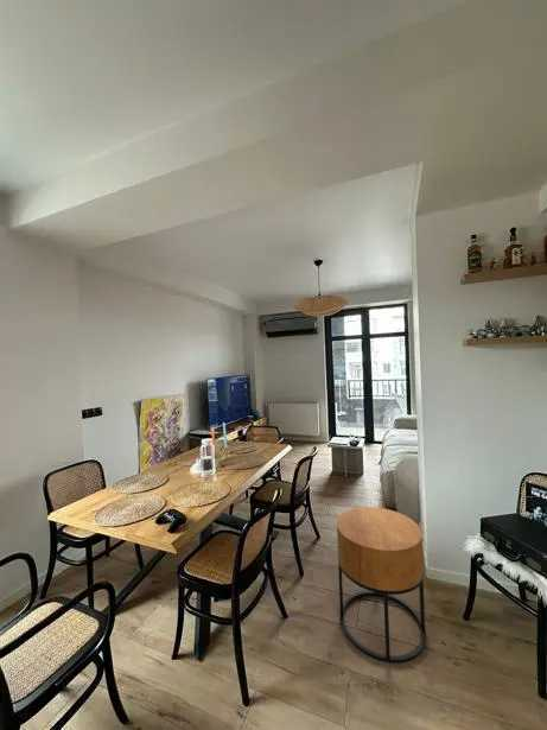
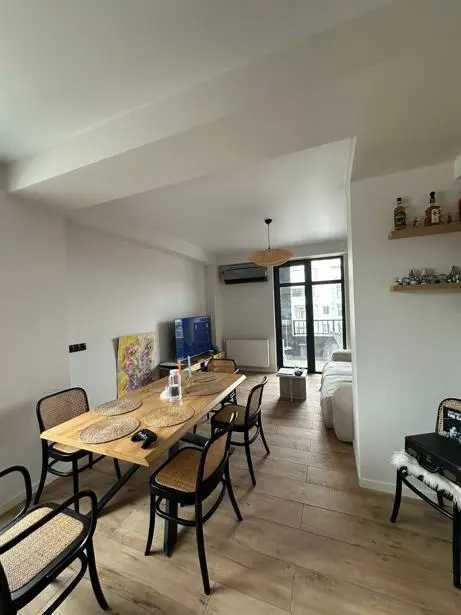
- side table (379, 575)
